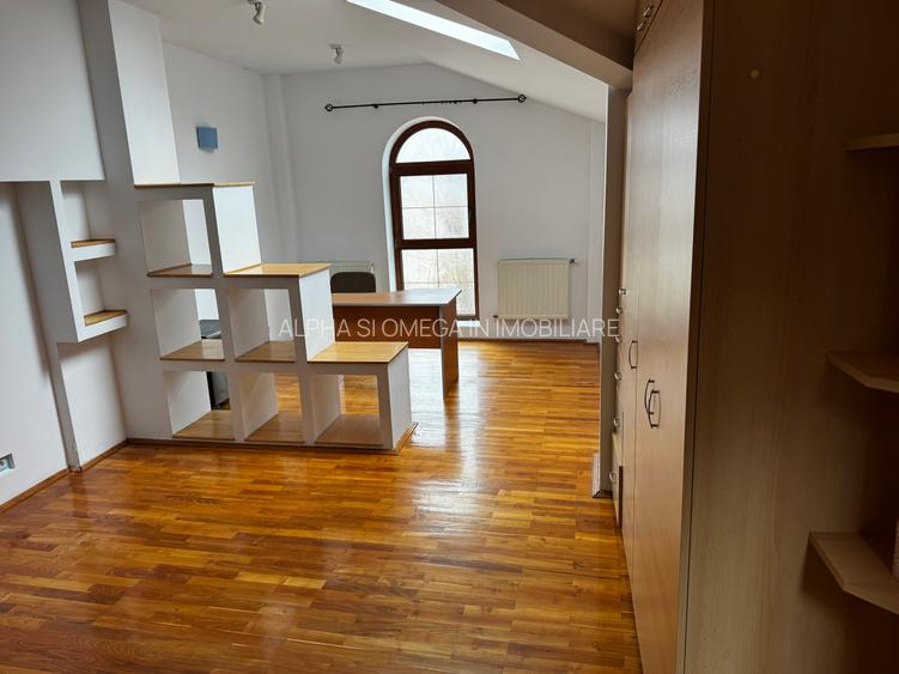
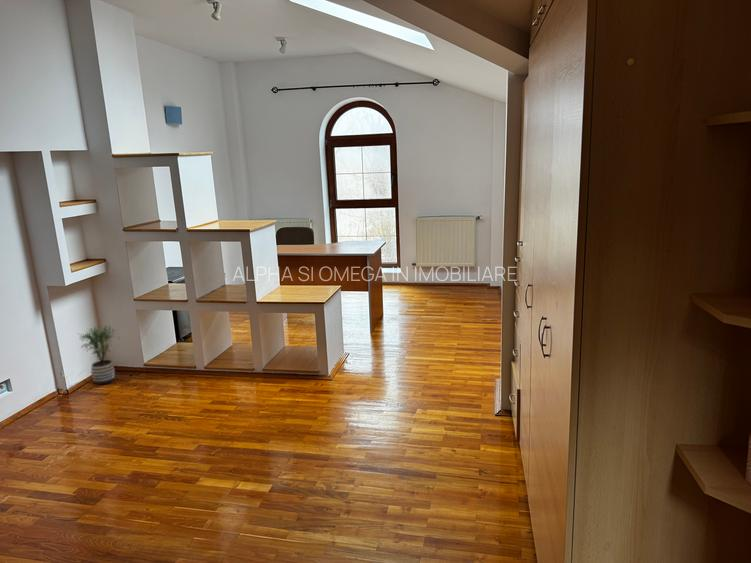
+ potted plant (100, 355)
